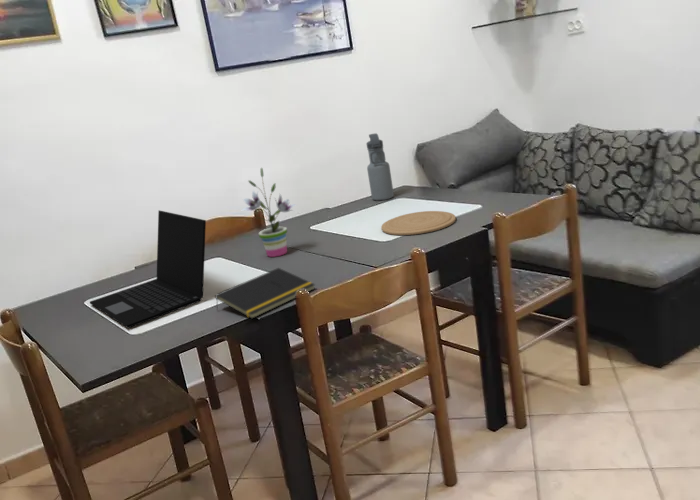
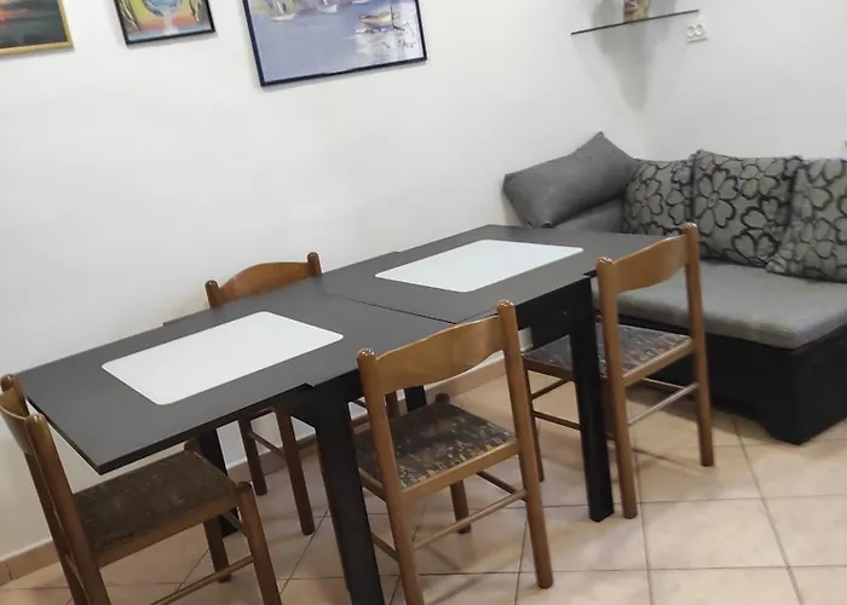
- water bottle (378, 166)
- notepad (266, 291)
- potted plant (270, 213)
- plate (418, 221)
- laptop (157, 264)
